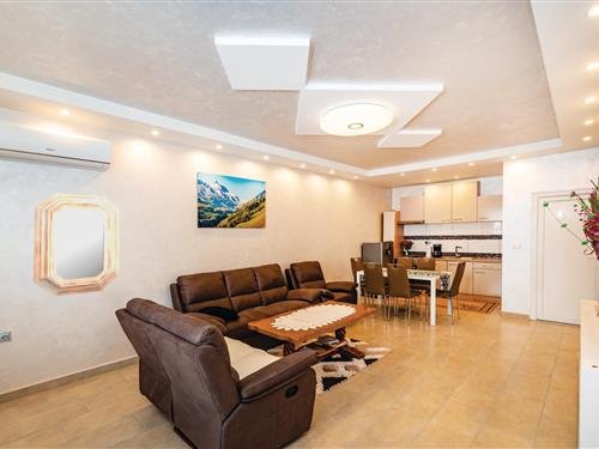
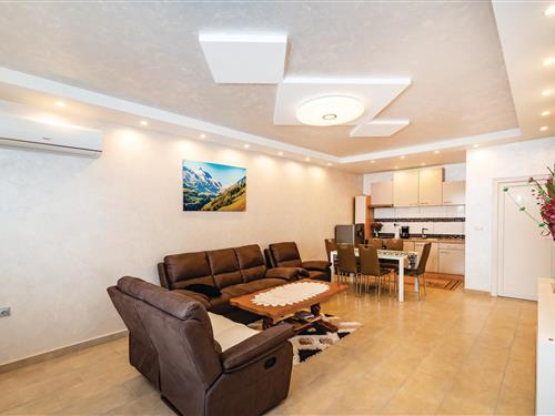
- home mirror (80, 243)
